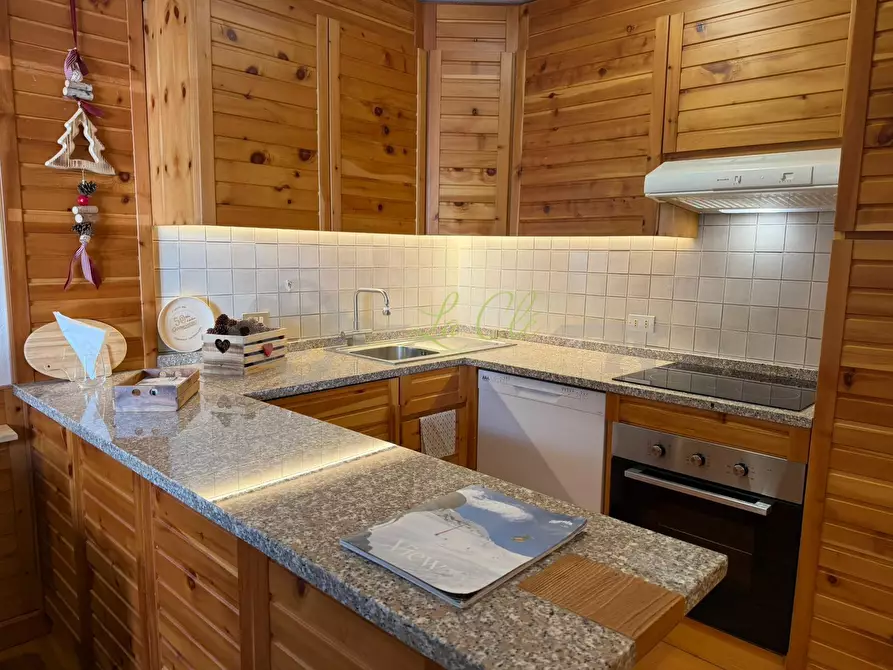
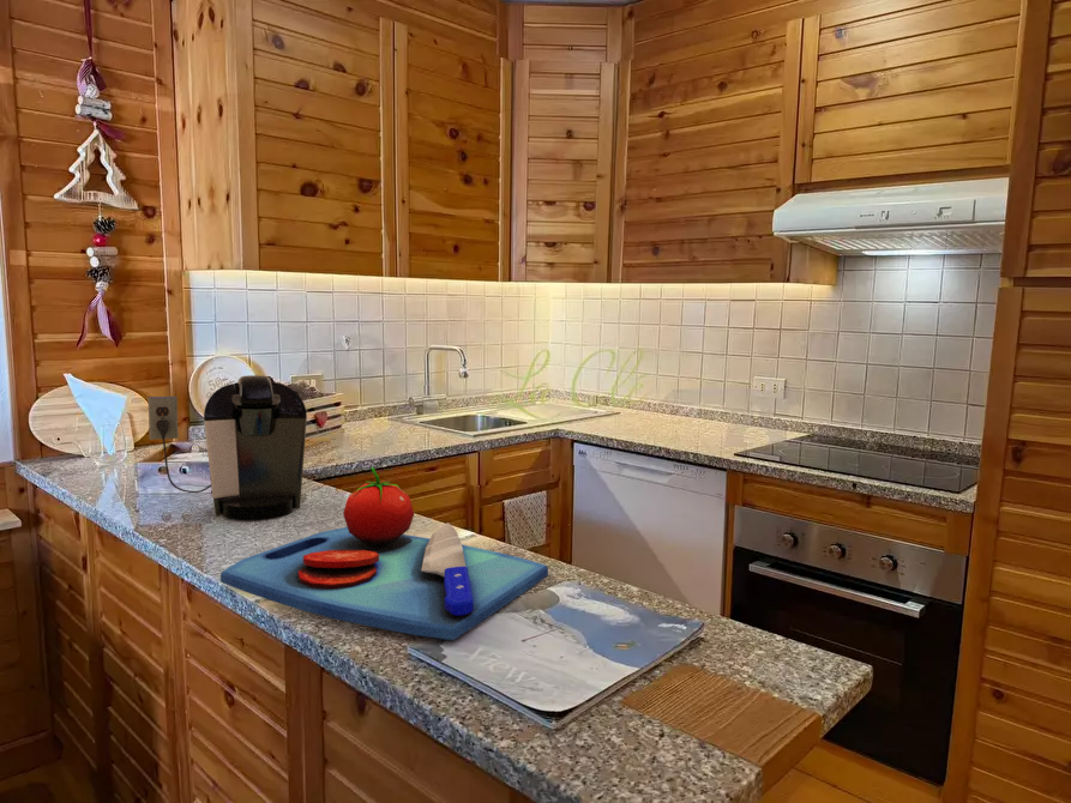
+ coffee maker (228, 443)
+ chopping board (396, 527)
